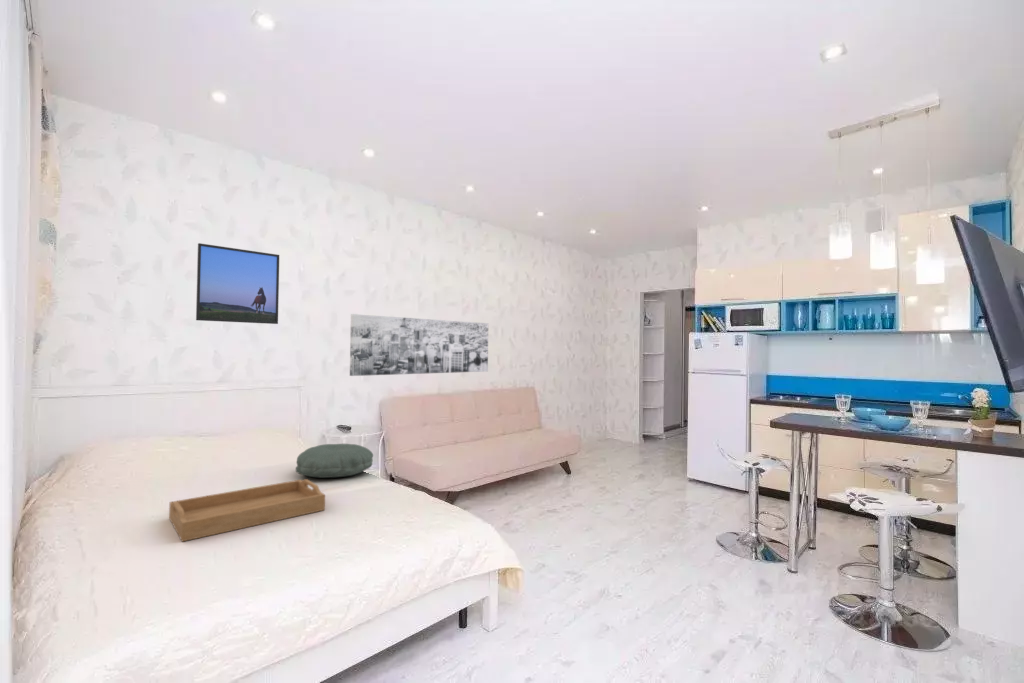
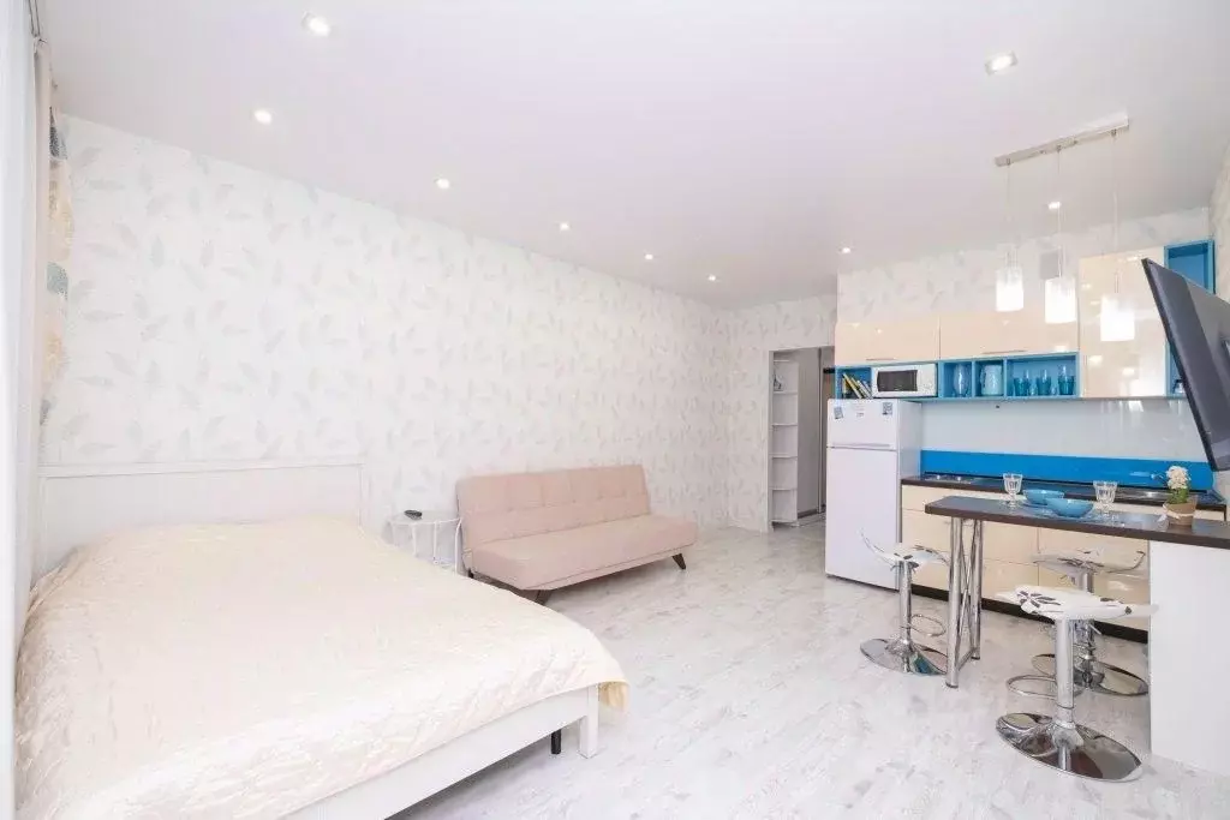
- pillow (334, 459)
- serving tray (249, 503)
- wall art (427, 346)
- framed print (240, 285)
